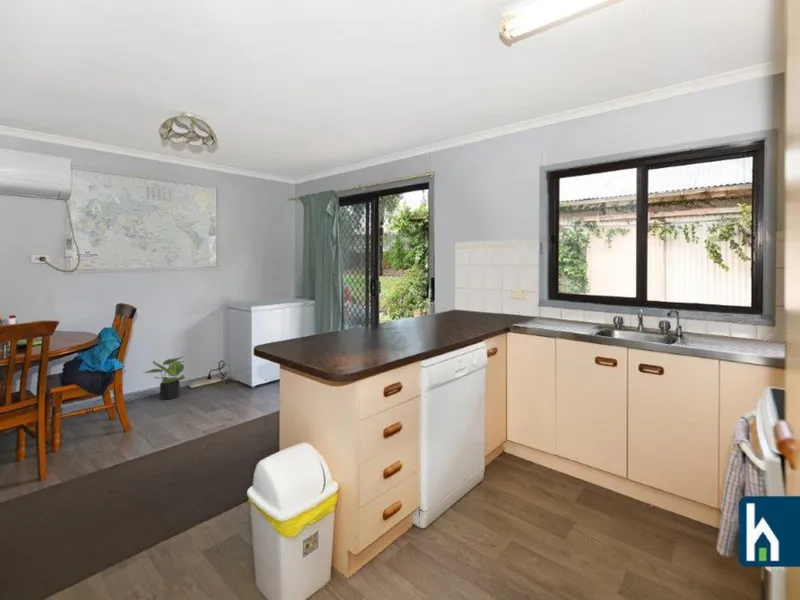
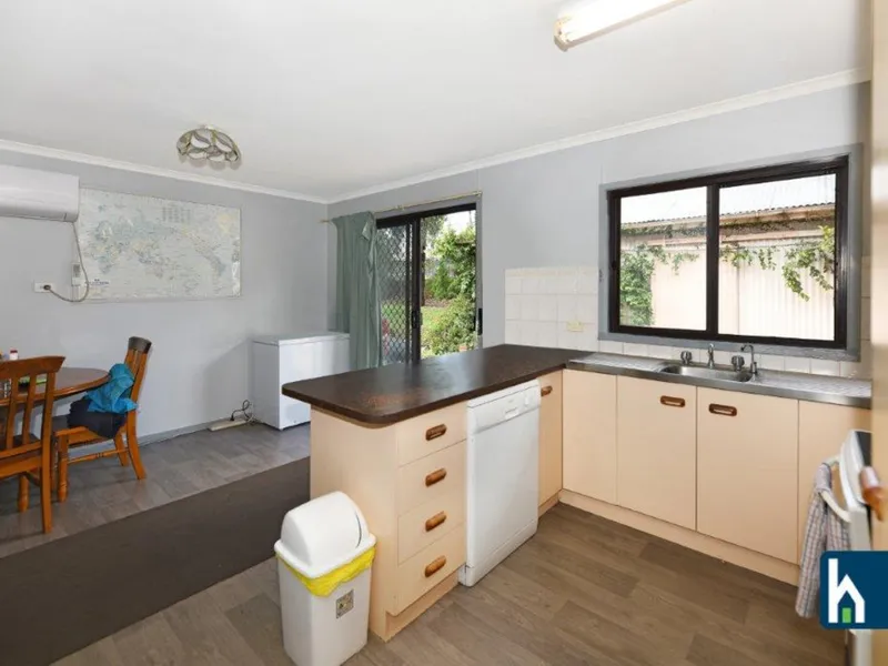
- potted plant (167, 377)
